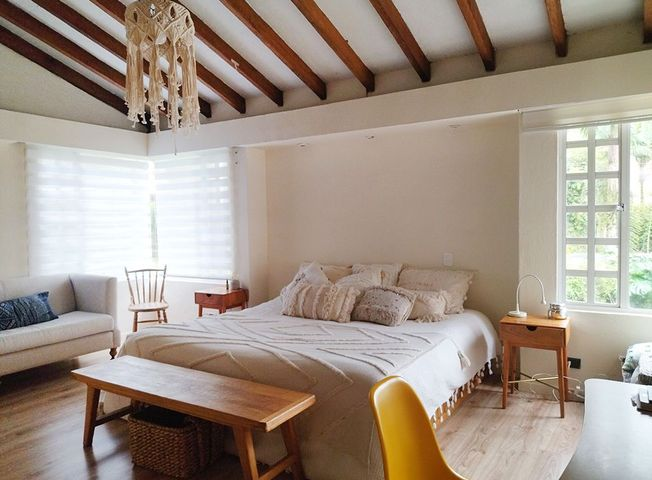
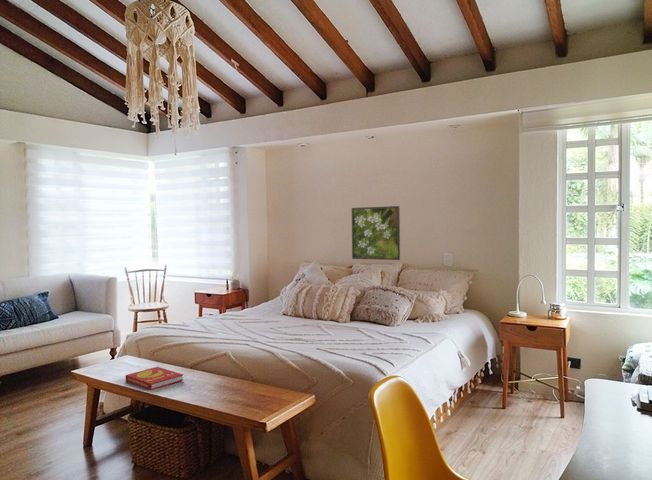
+ book (154, 377)
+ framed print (375, 233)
